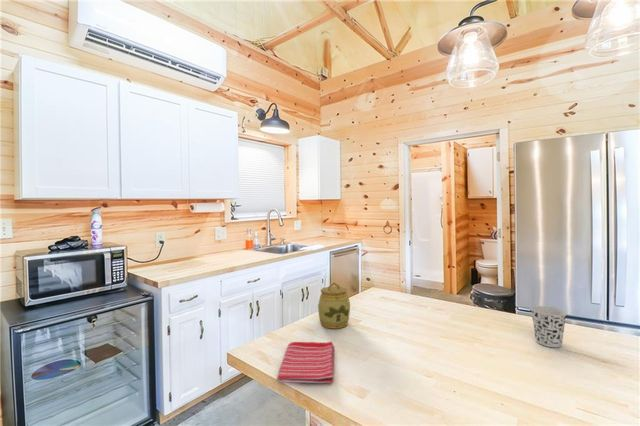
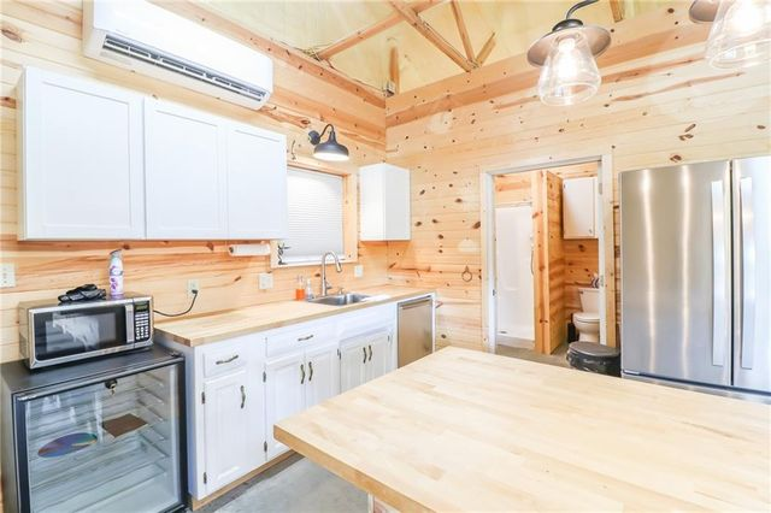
- dish towel (308, 359)
- jar (334, 302)
- cup (548, 326)
